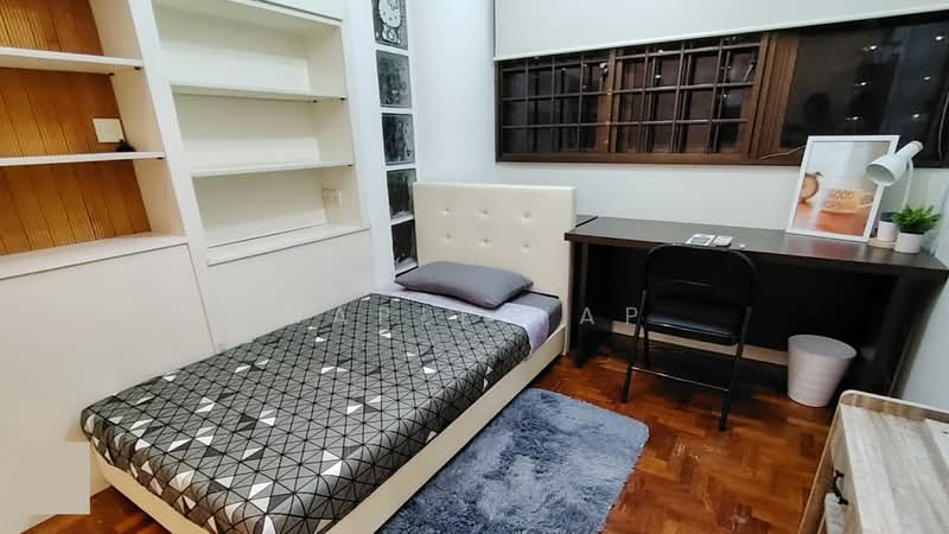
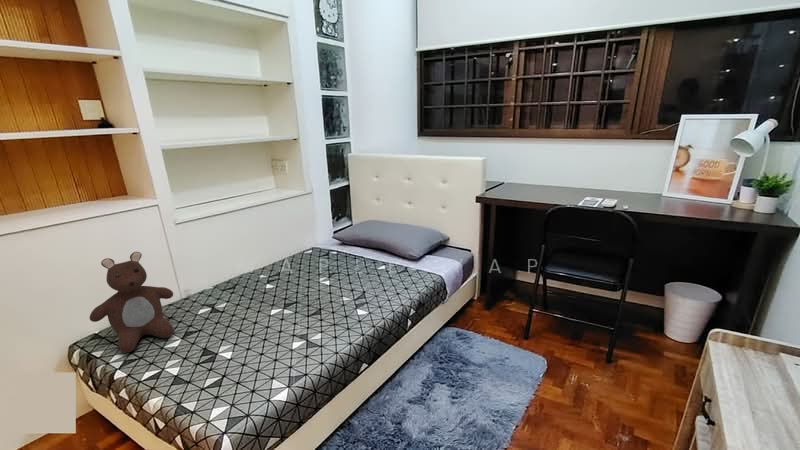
+ teddy bear (134, 298)
